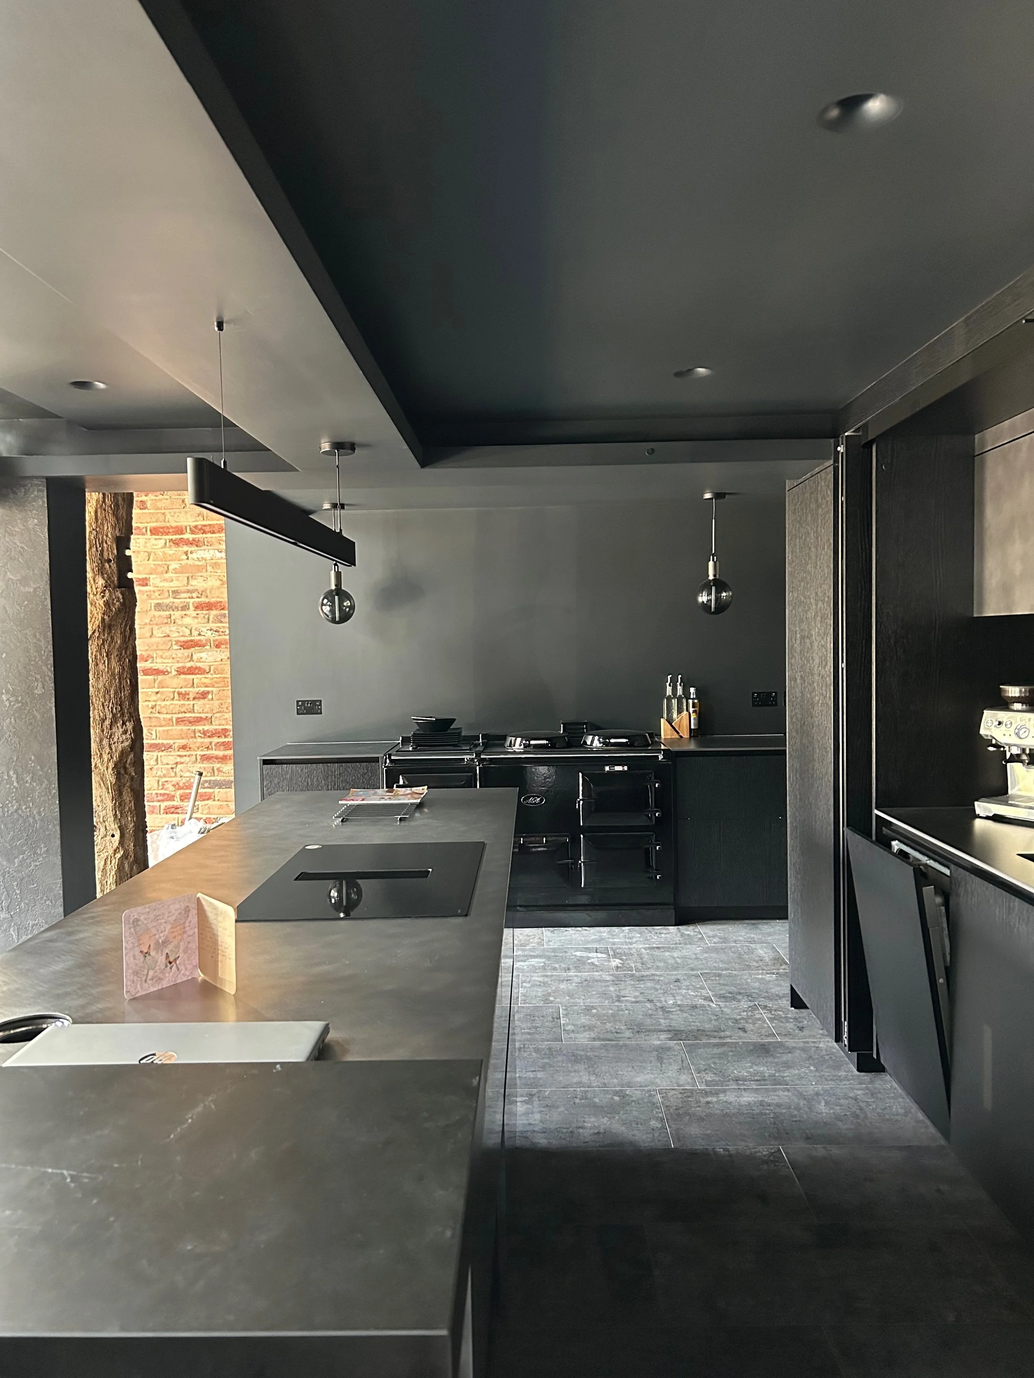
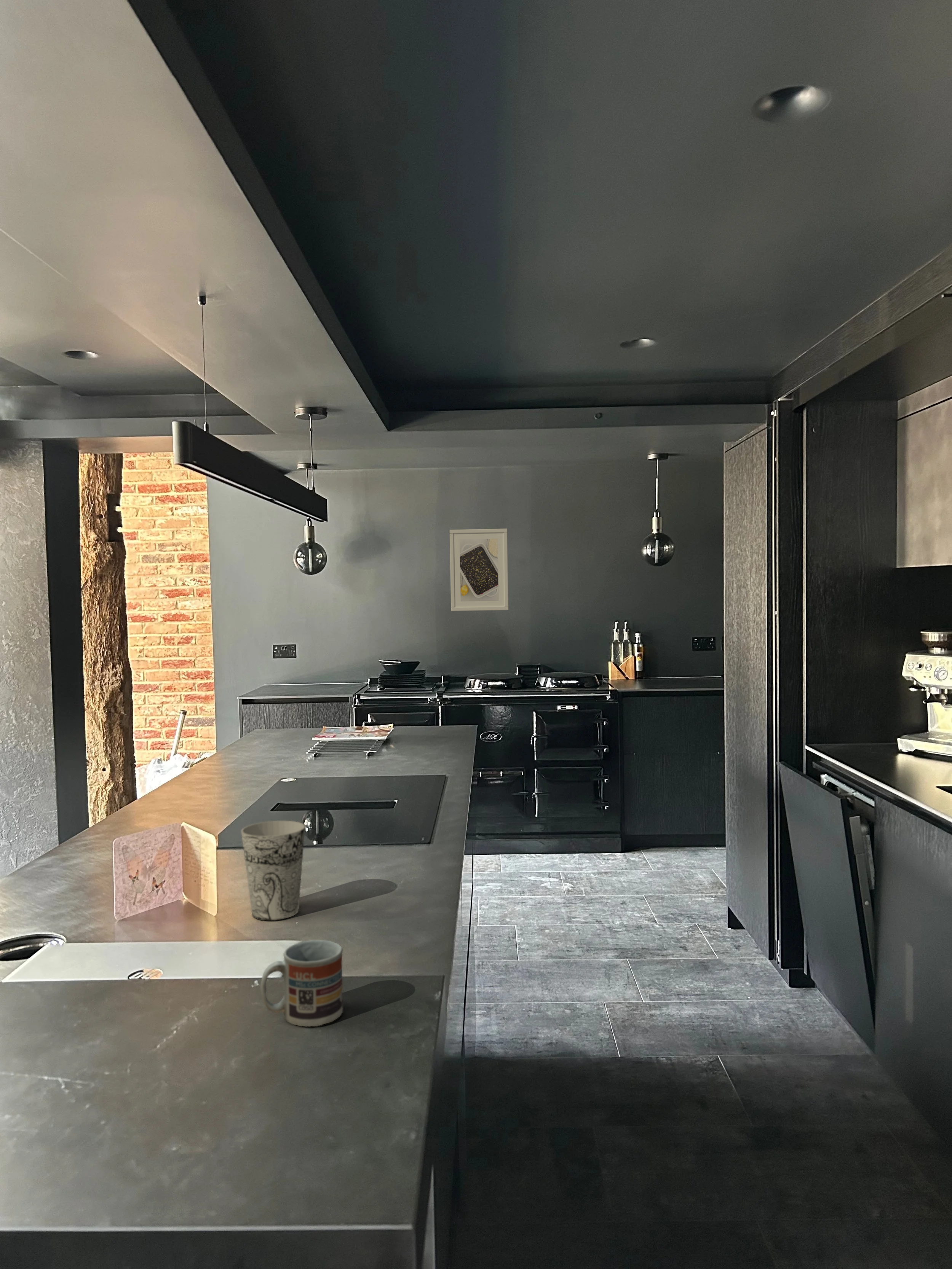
+ cup (274, 870)
+ cup (302, 984)
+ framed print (479, 570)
